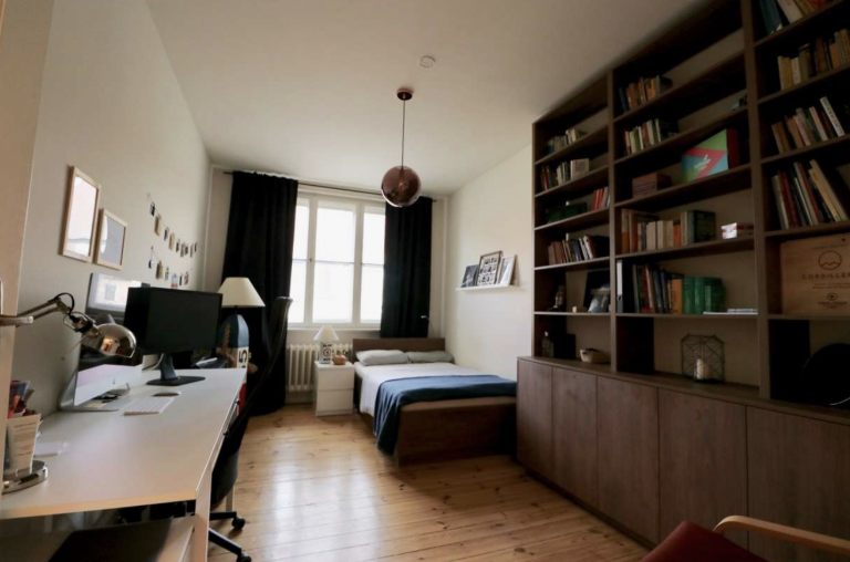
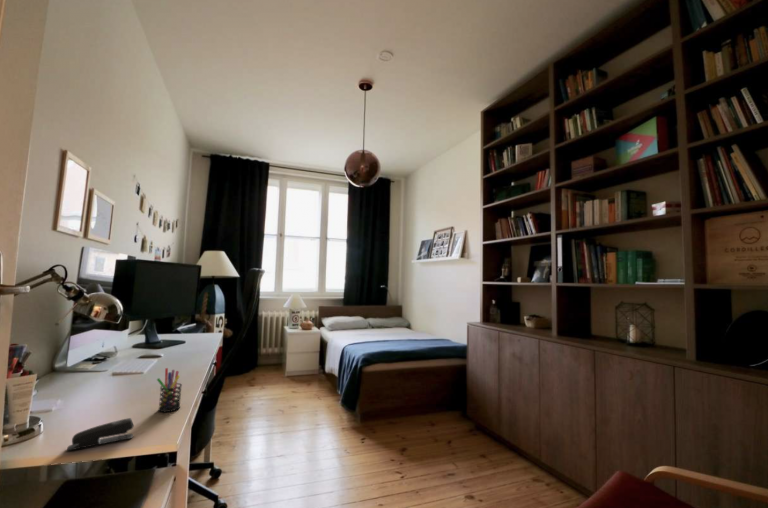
+ pen holder (168, 389)
+ stapler (102, 432)
